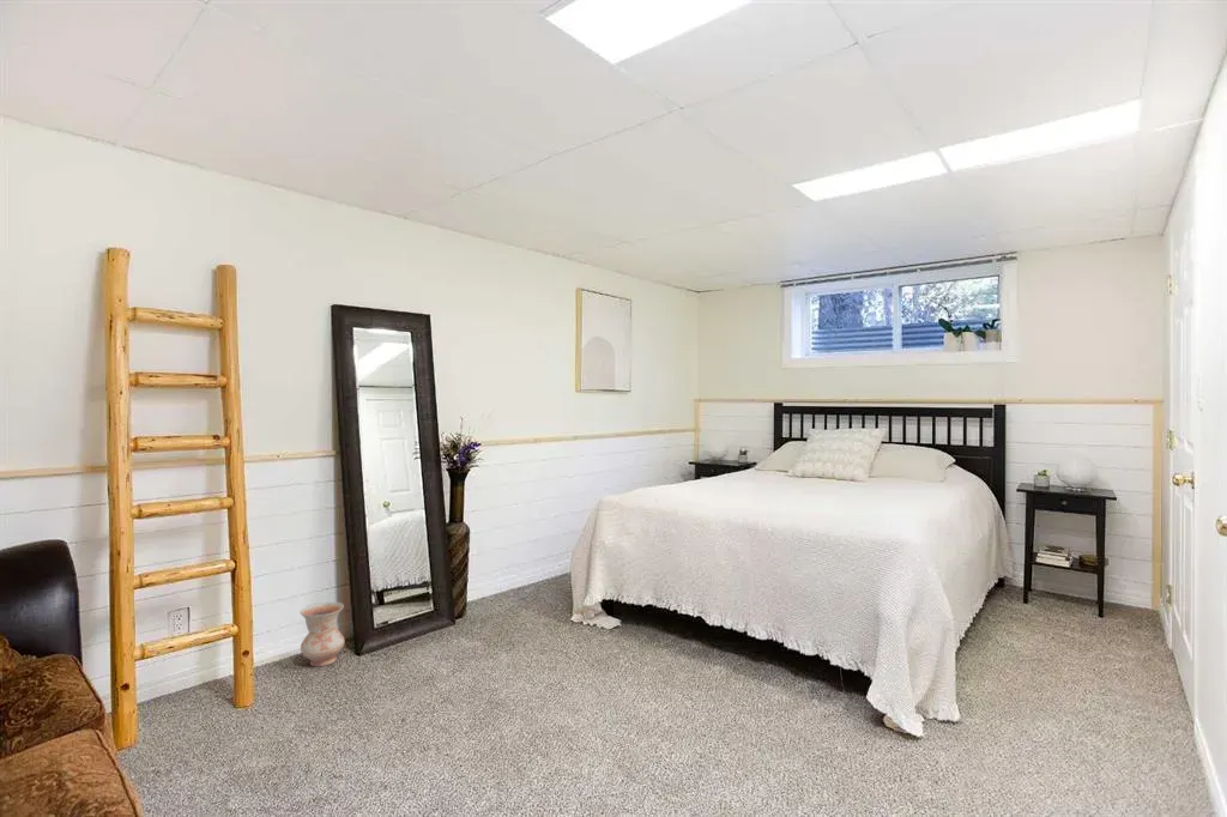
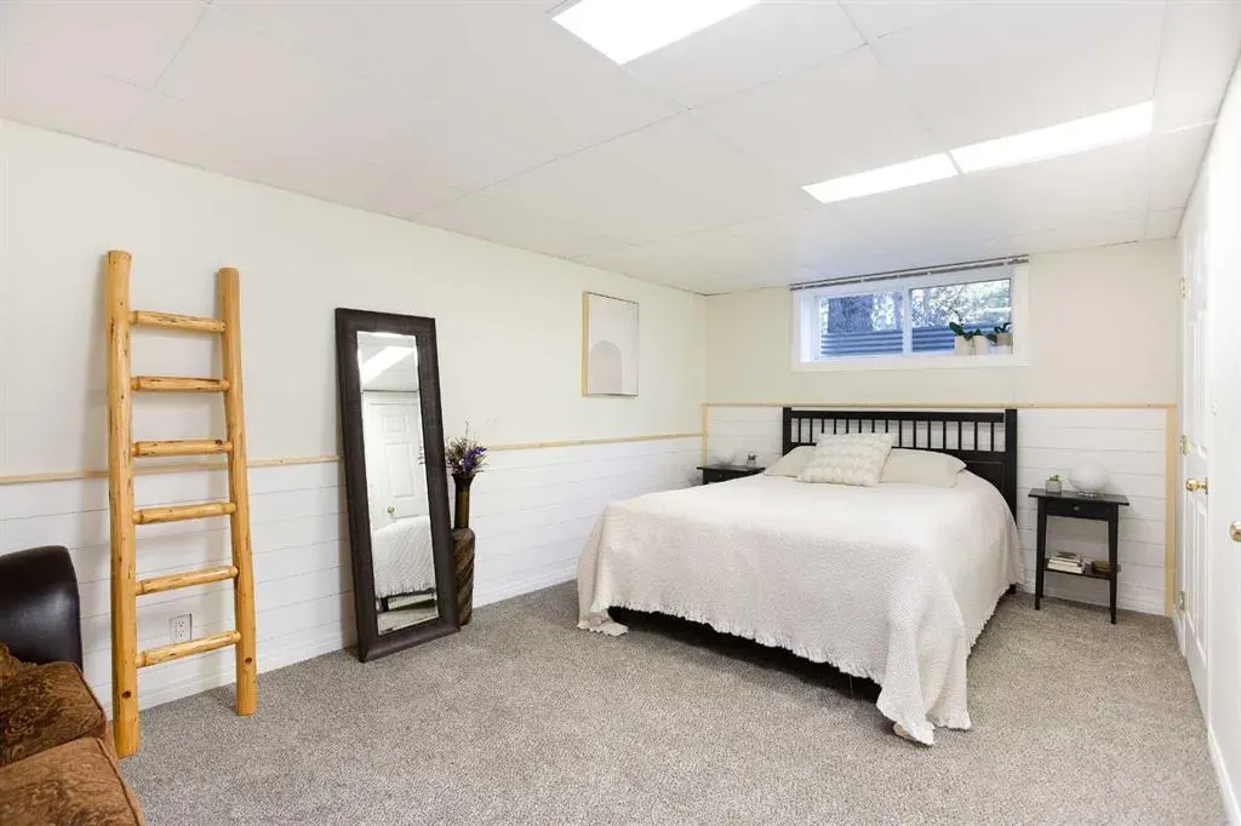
- ceramic jug (320, 633)
